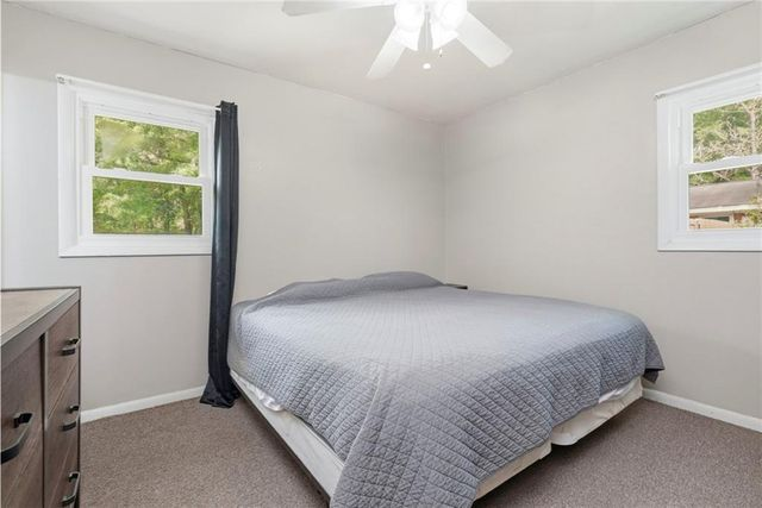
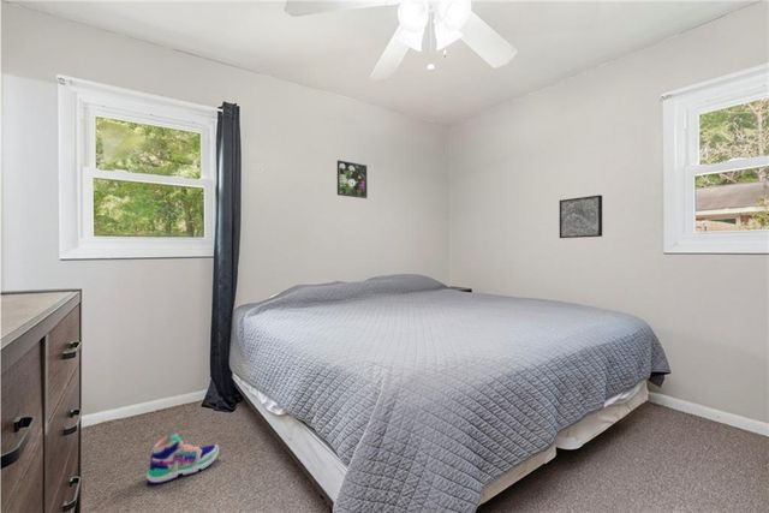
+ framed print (352, 179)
+ sneaker (184, 449)
+ wall art (579, 217)
